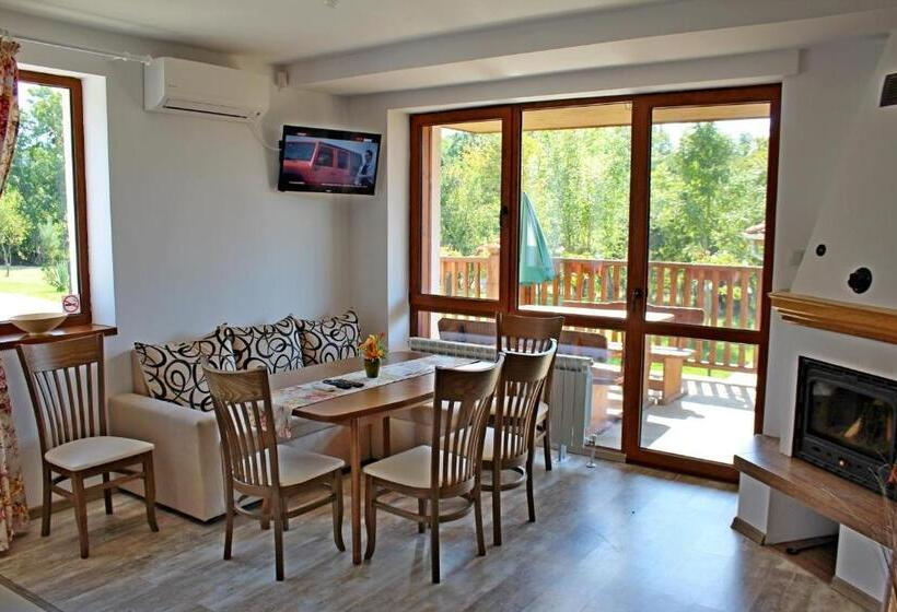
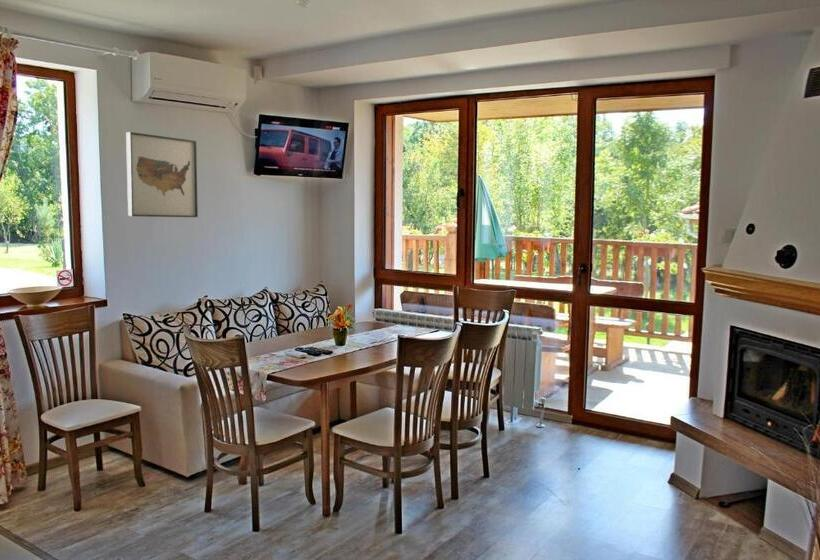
+ wall art (163, 177)
